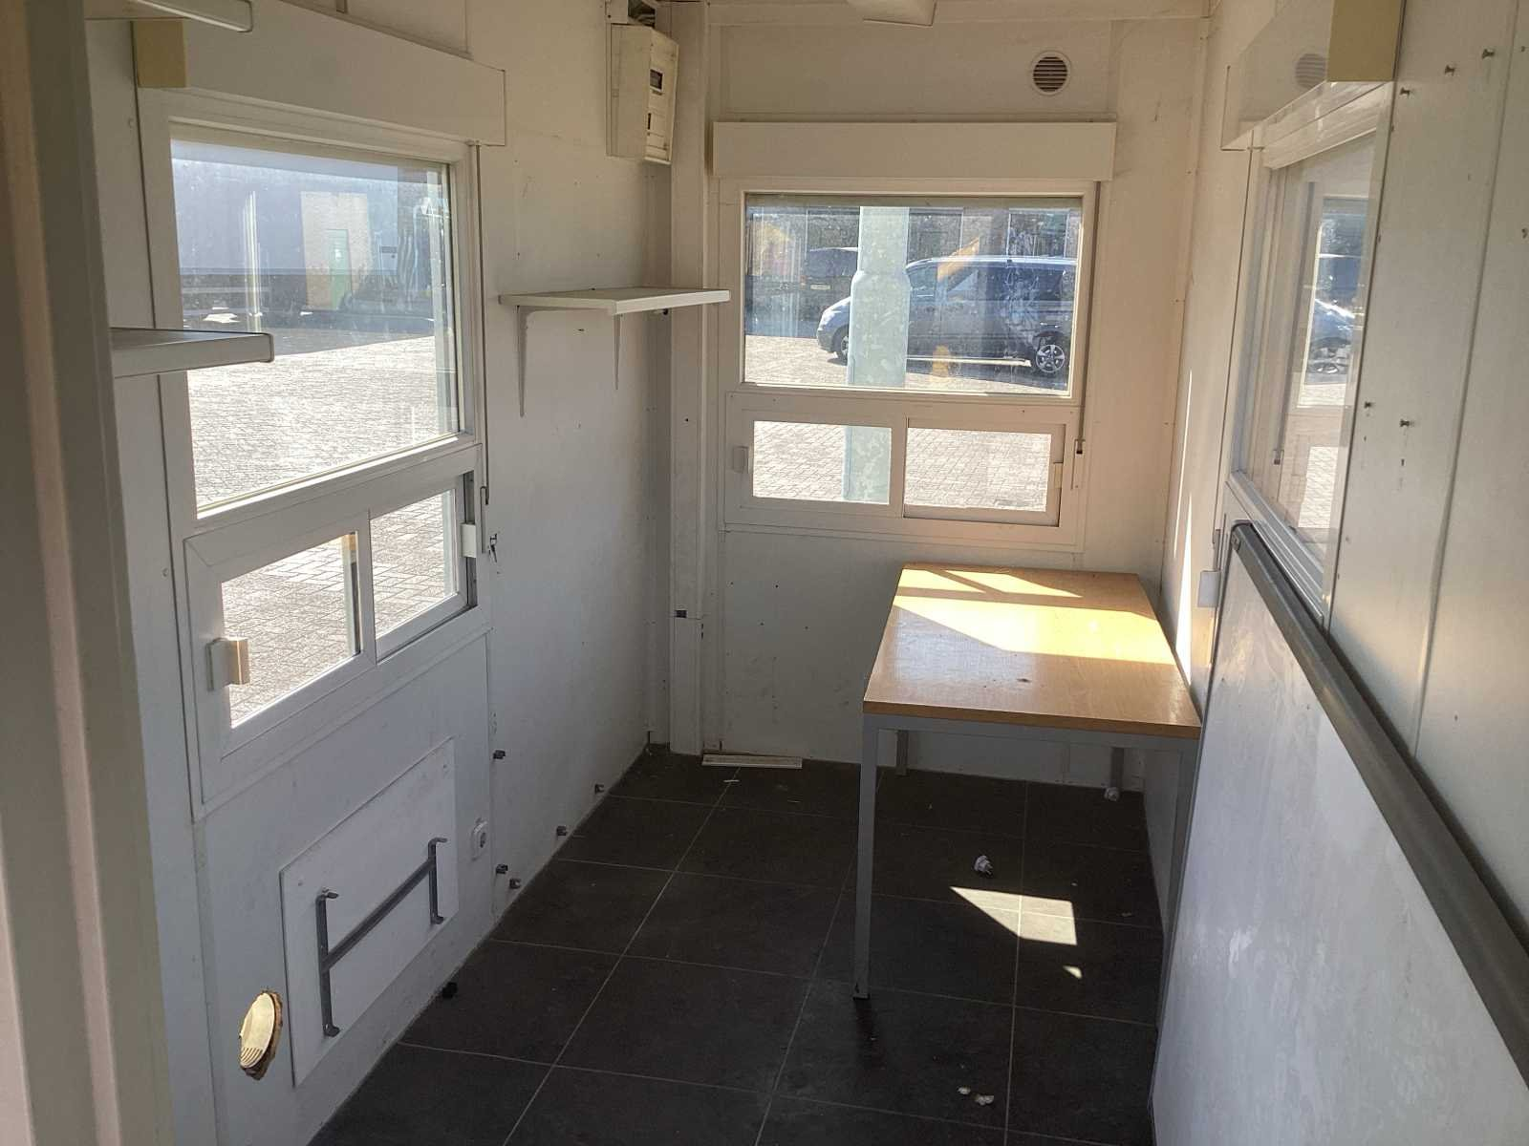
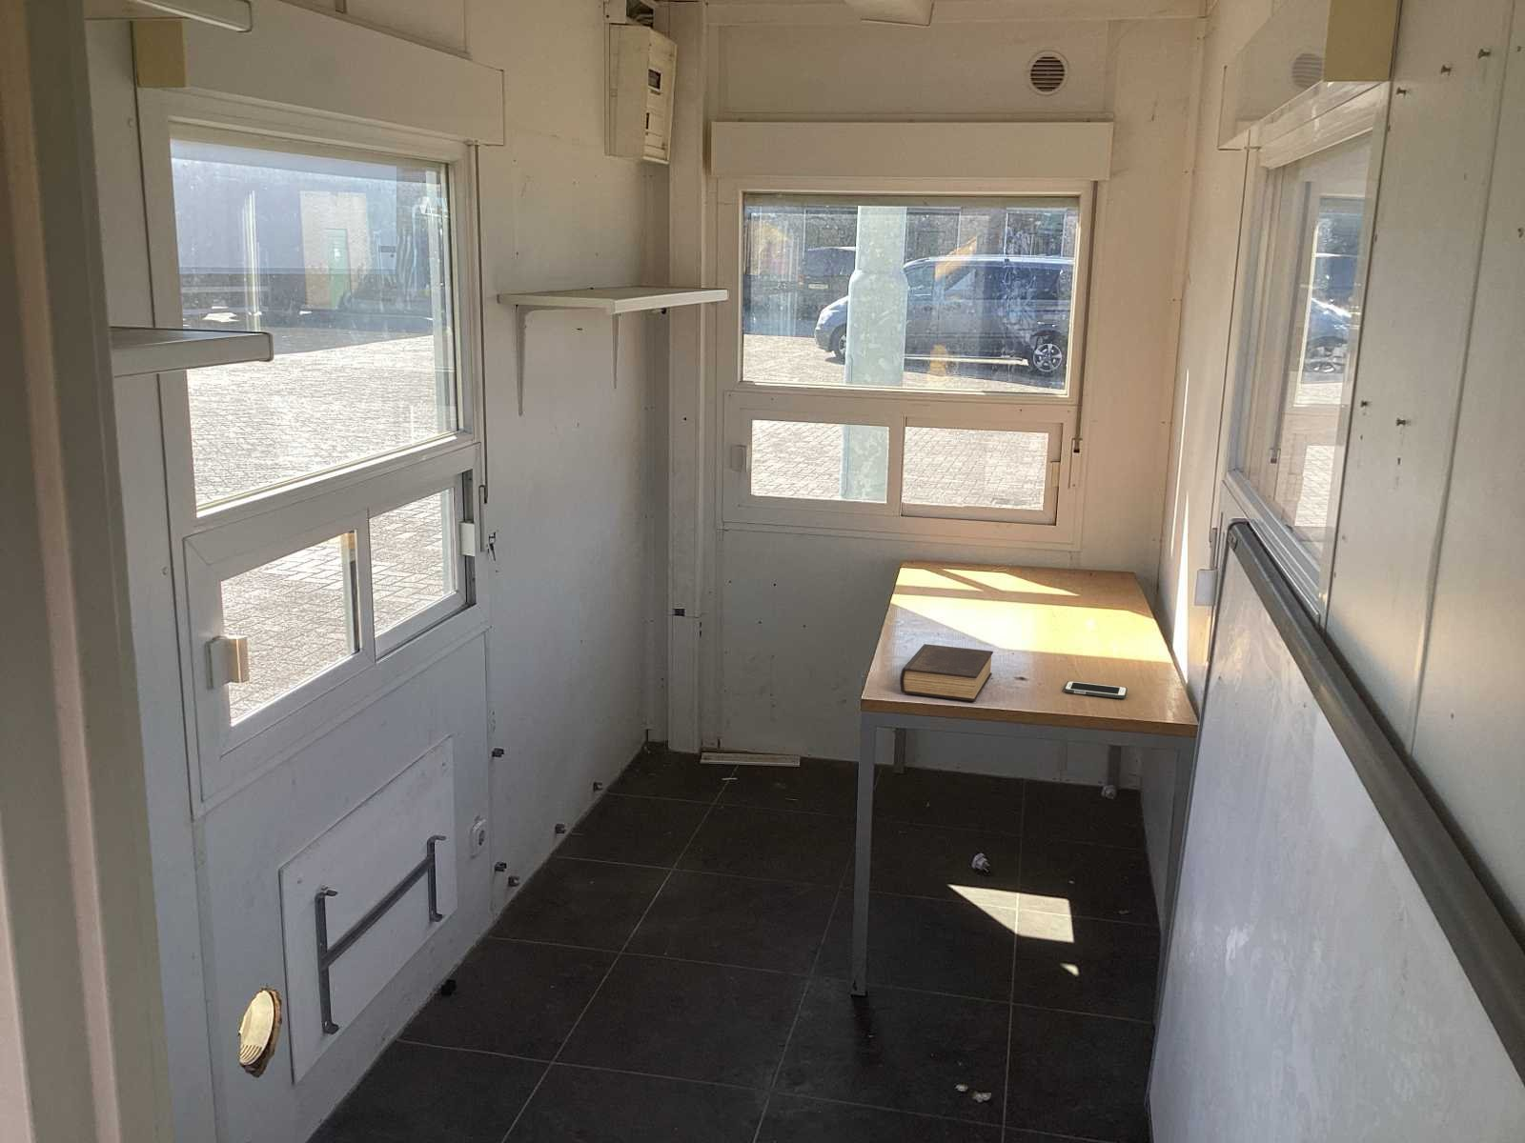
+ cell phone (1095, 689)
+ book (947, 671)
